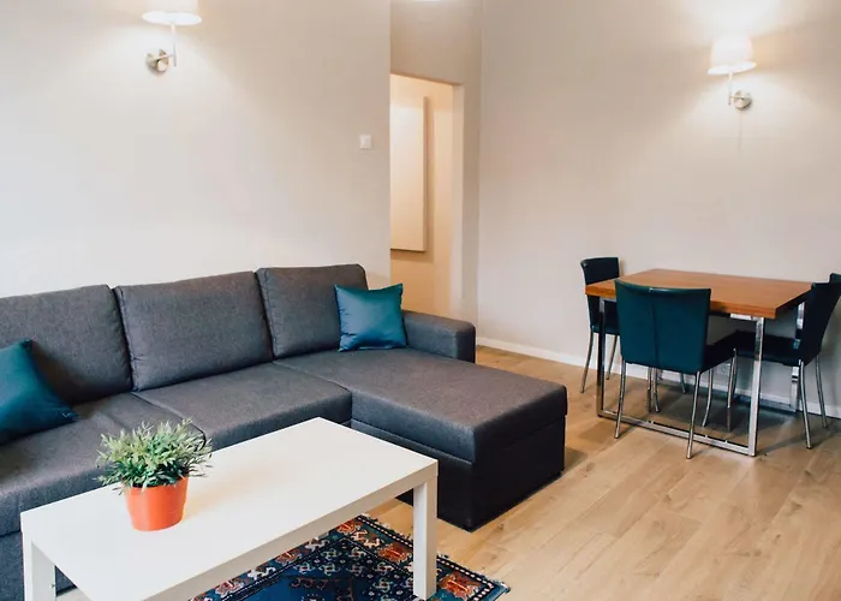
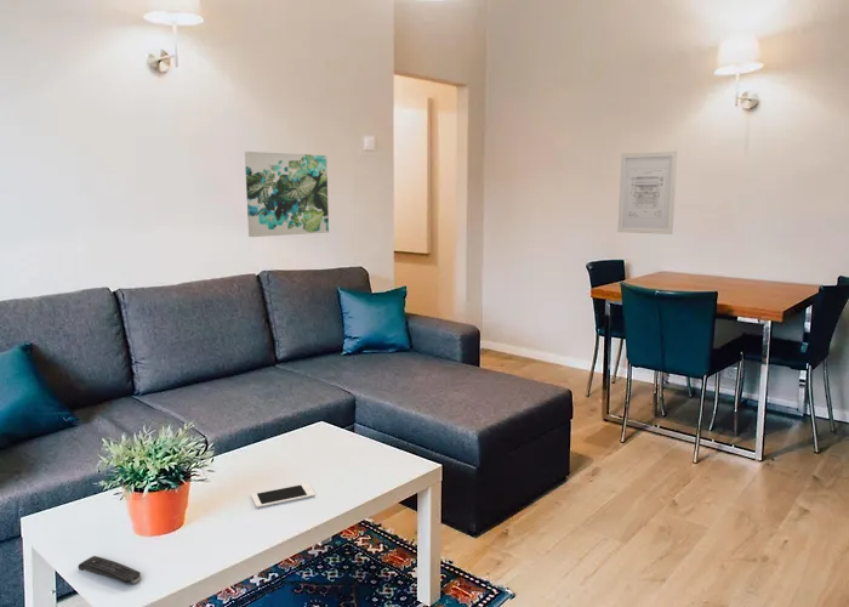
+ wall art (289, 194)
+ remote control (112, 569)
+ cell phone (283, 494)
+ wall art (645, 193)
